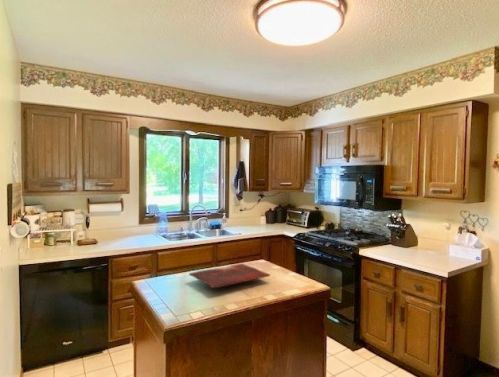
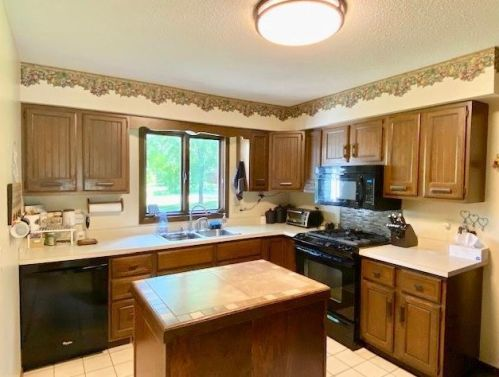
- cutting board (229, 278)
